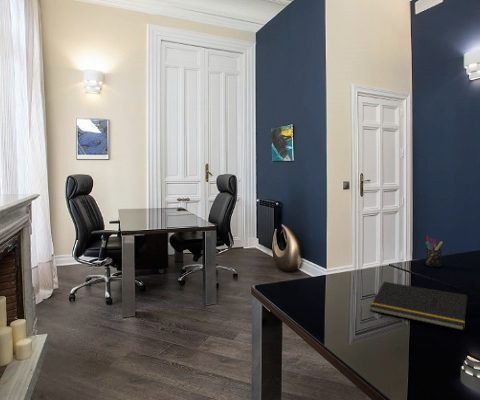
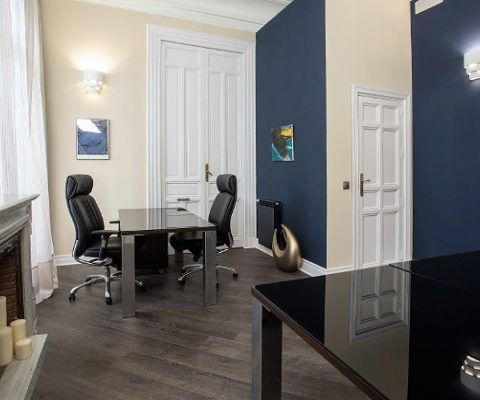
- pen holder (431, 251)
- notepad (418, 302)
